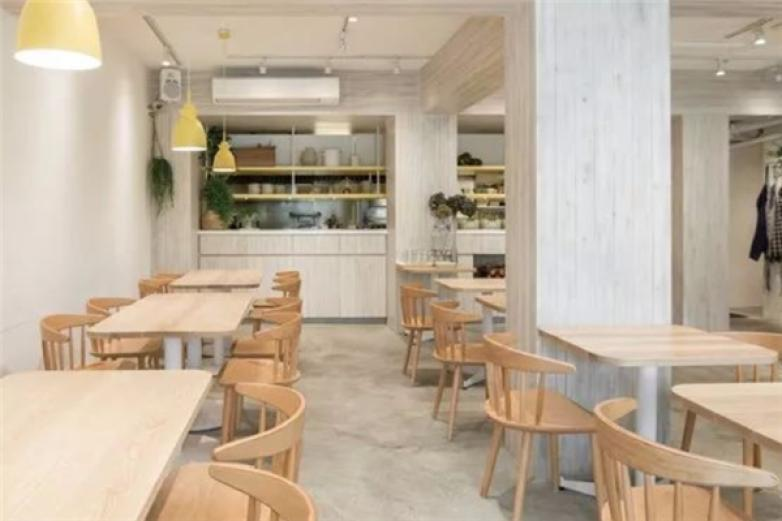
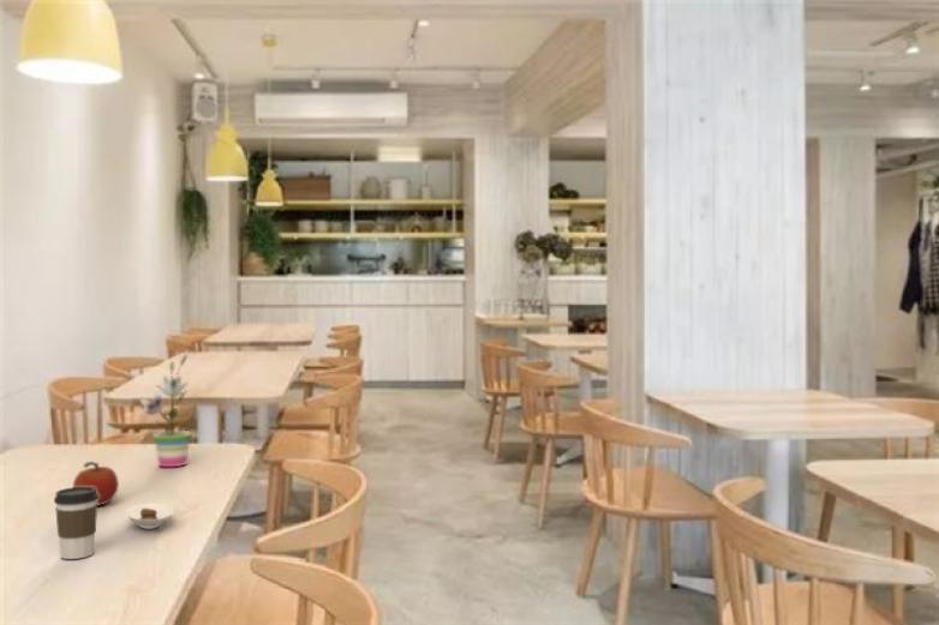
+ fruit (96, 481)
+ saucer (149, 516)
+ potted plant (162, 408)
+ coffee cup (77, 522)
